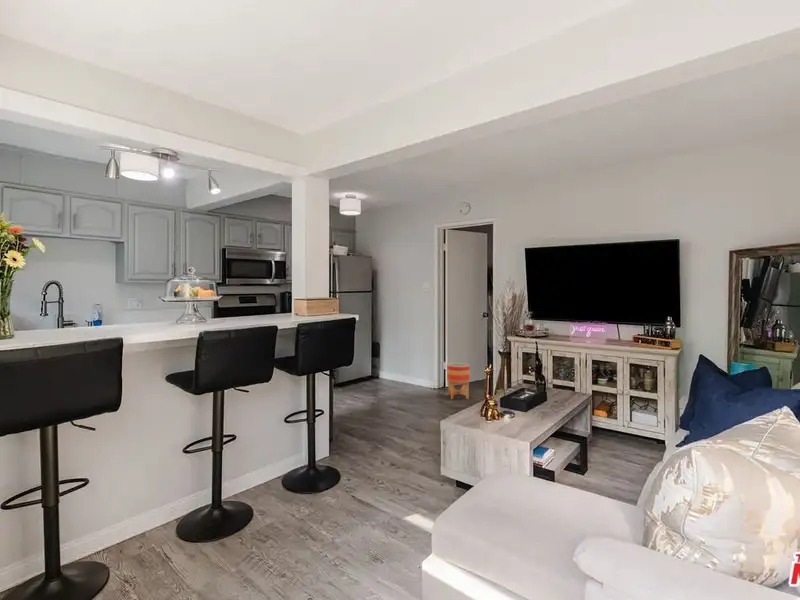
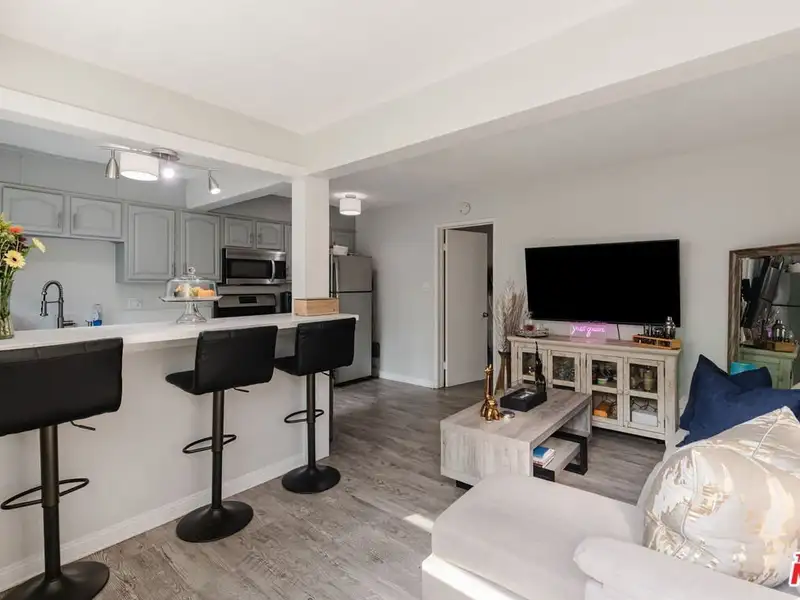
- planter (458, 380)
